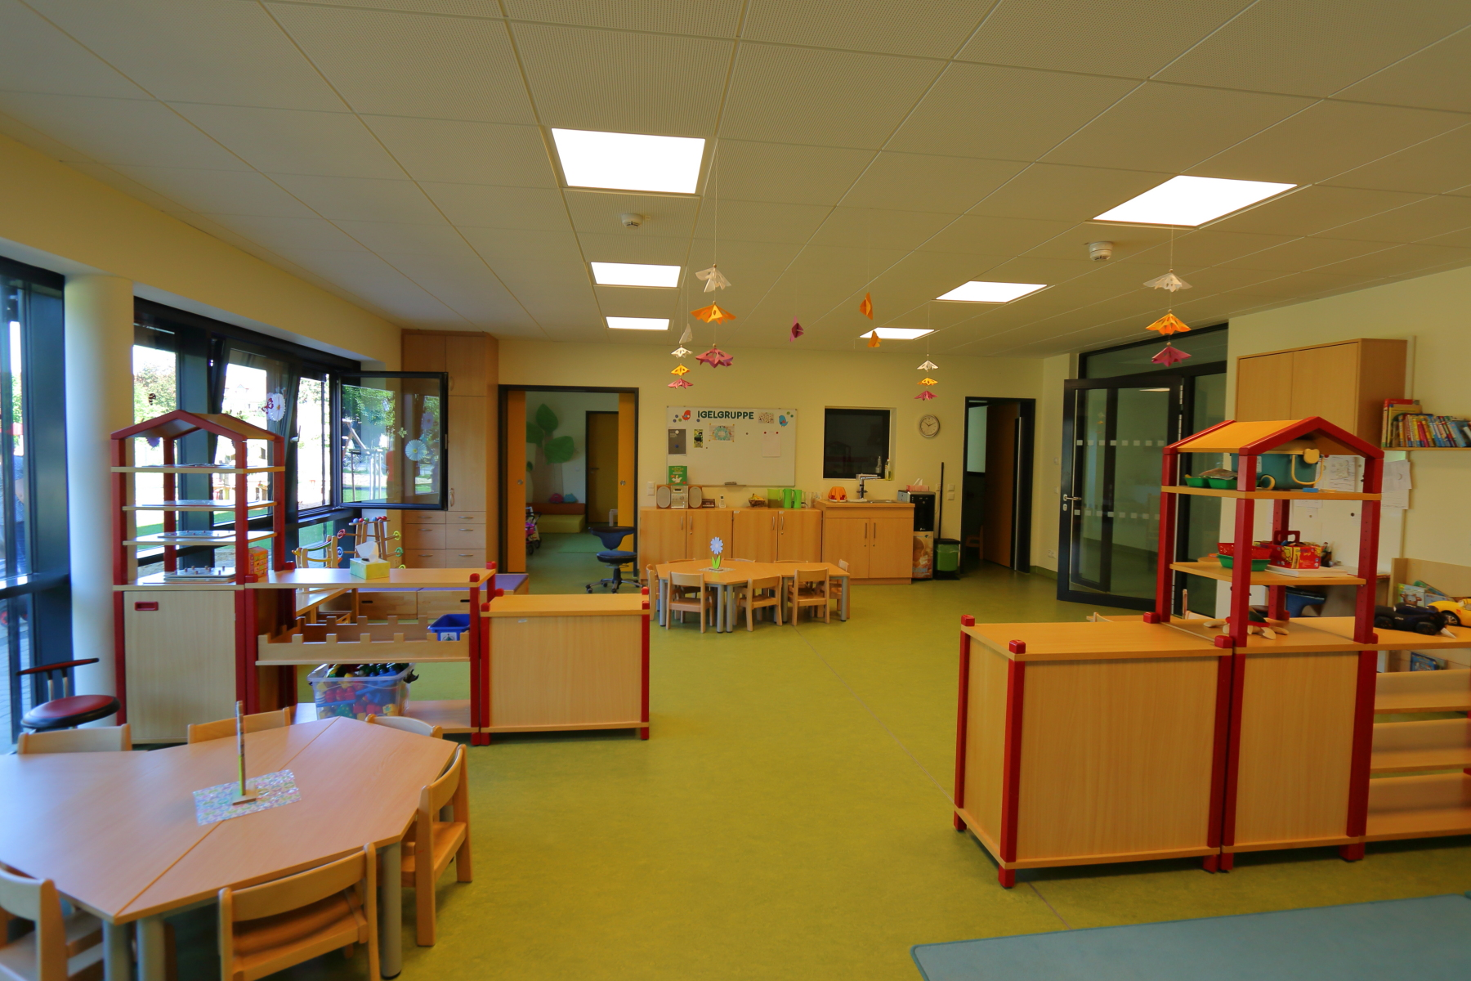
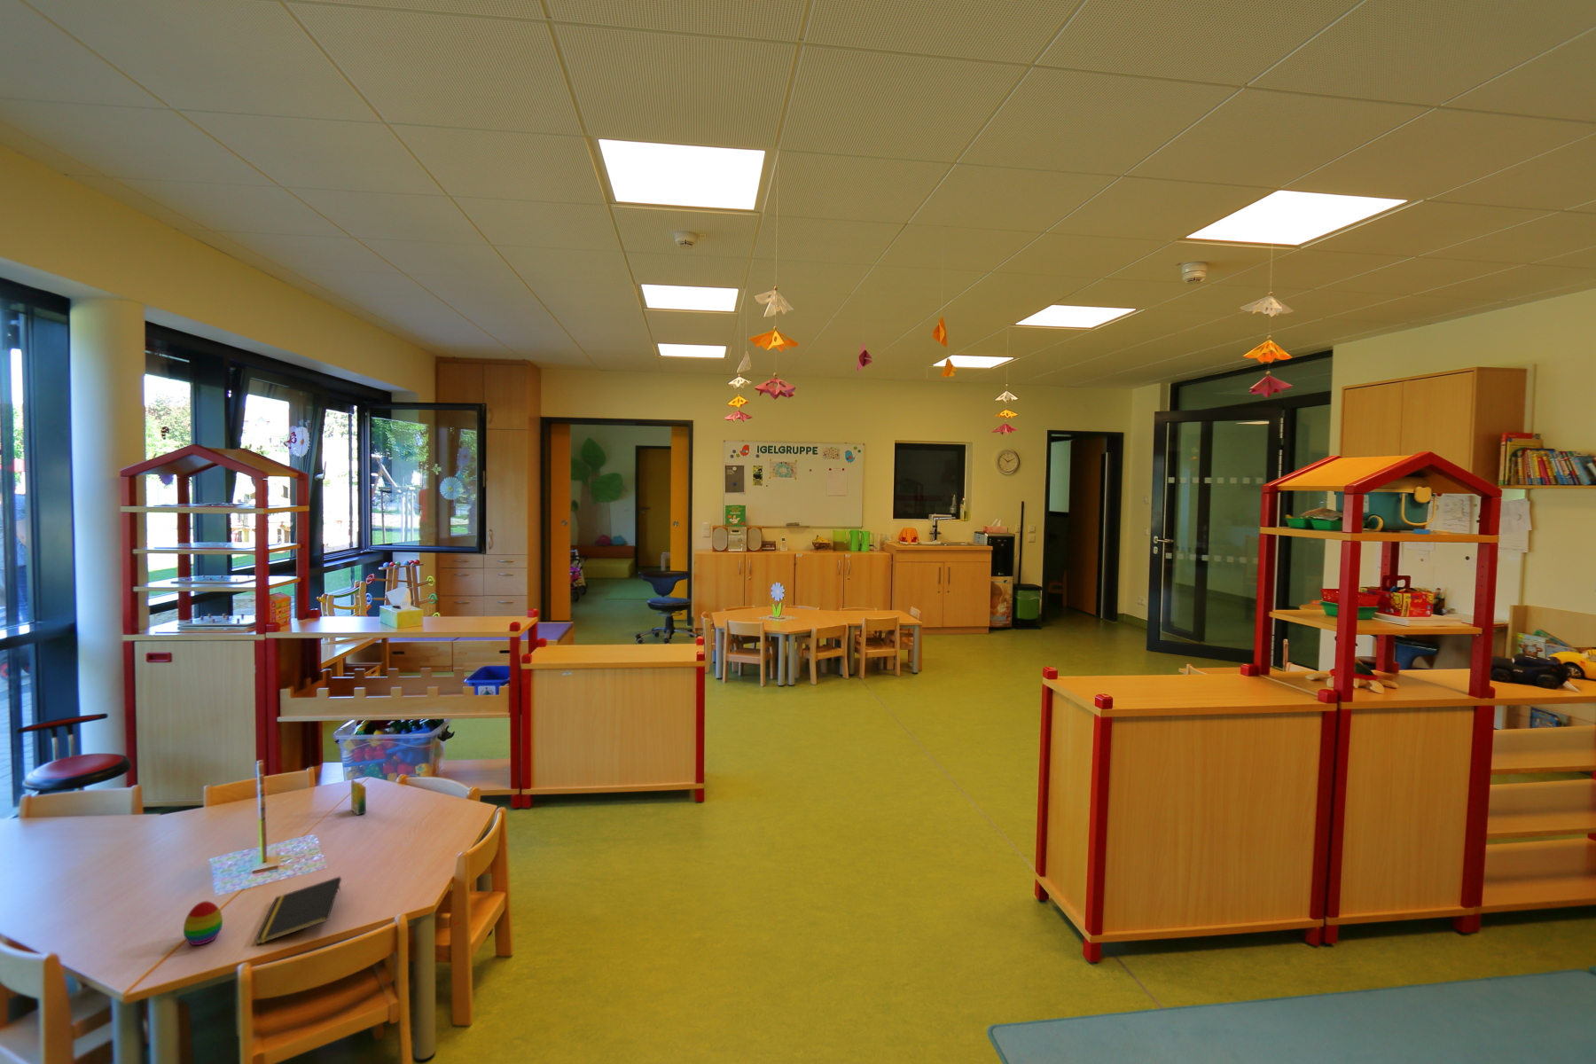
+ crayon box (359, 796)
+ notepad (300, 908)
+ decorative egg (203, 920)
